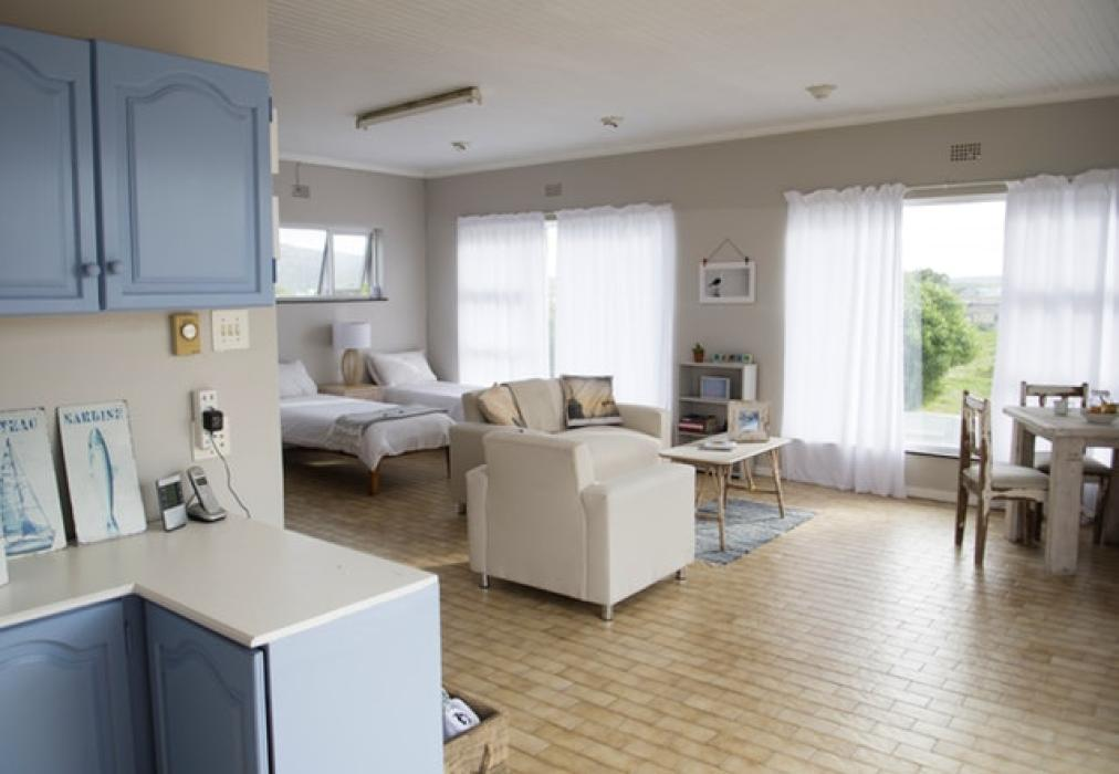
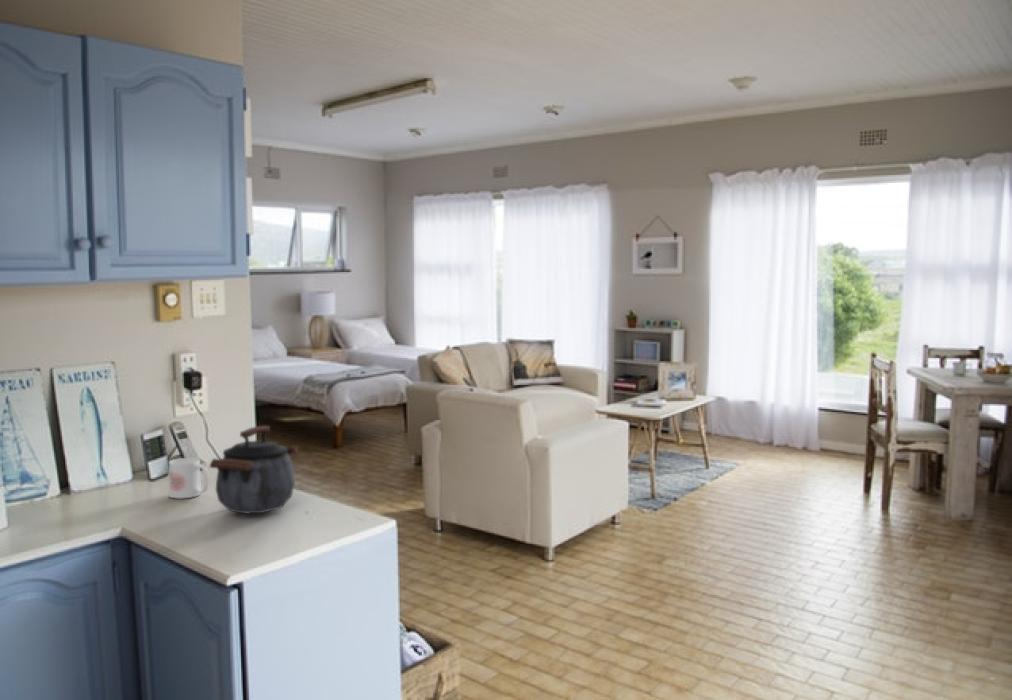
+ mug (190, 478)
+ kettle (255, 469)
